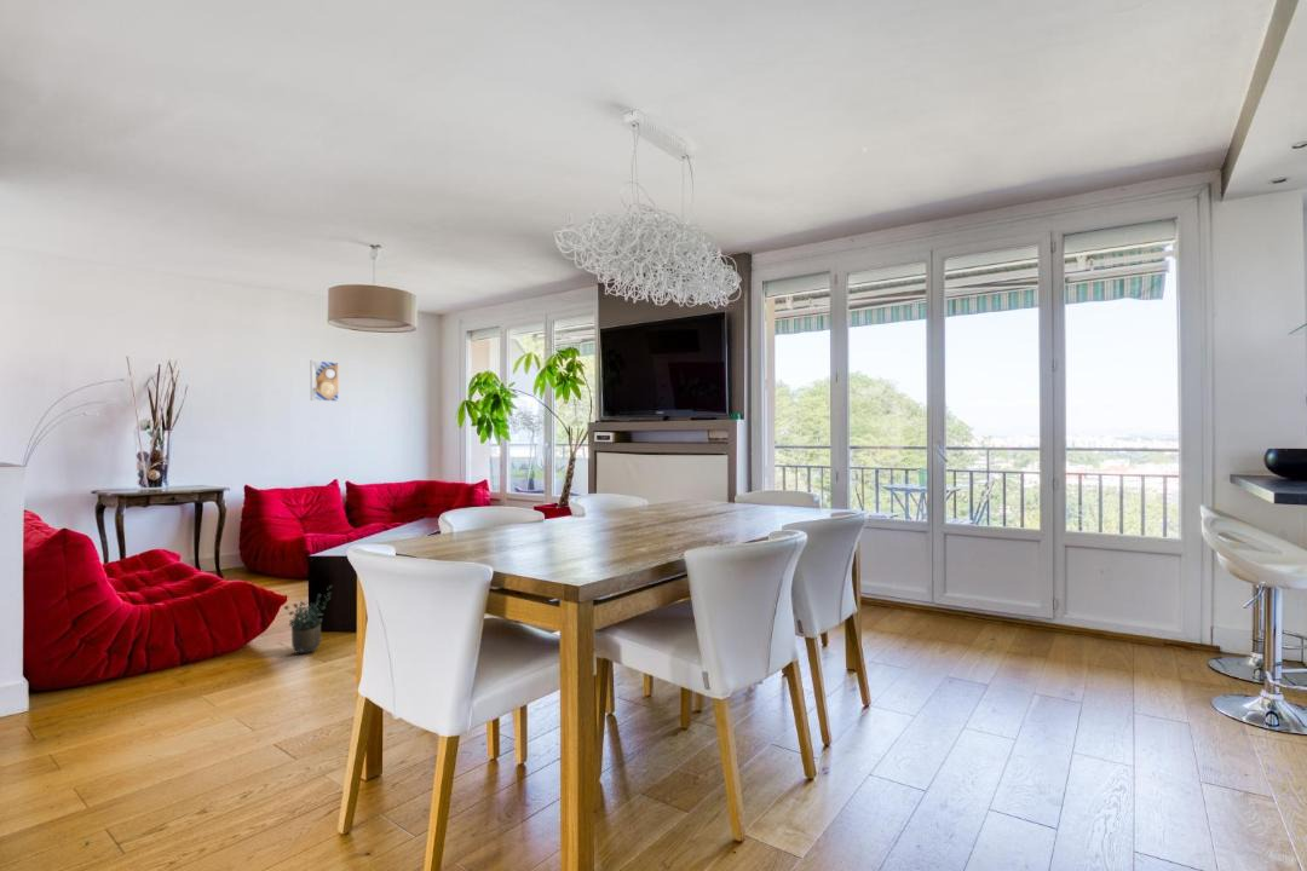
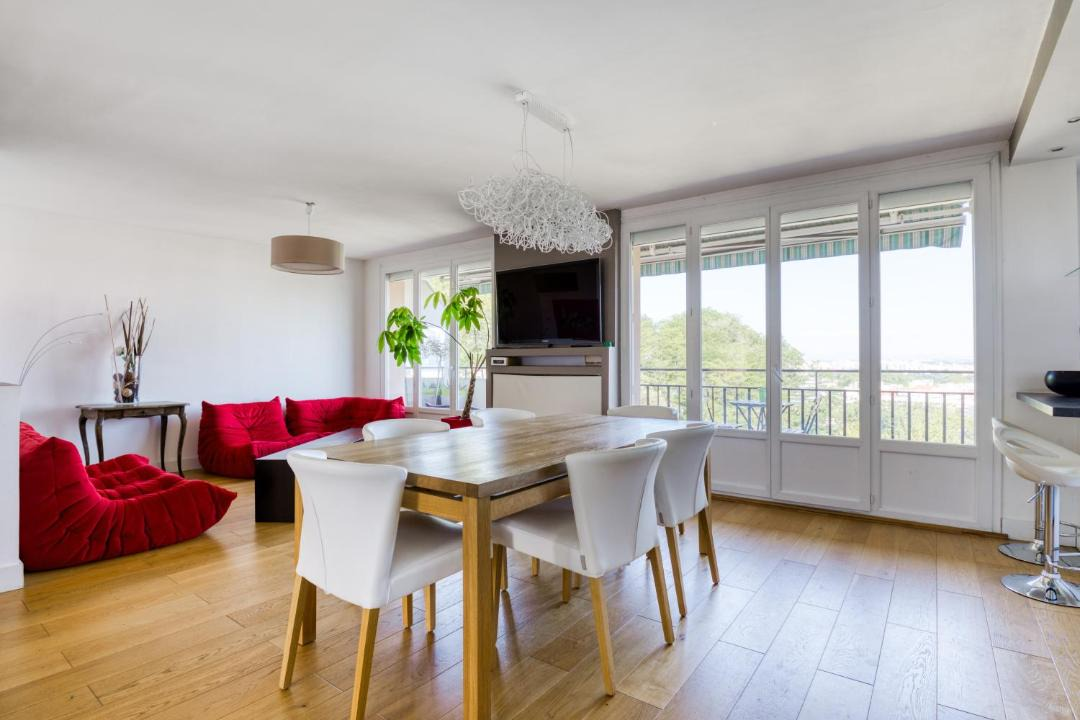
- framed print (324, 381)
- potted plant (309, 619)
